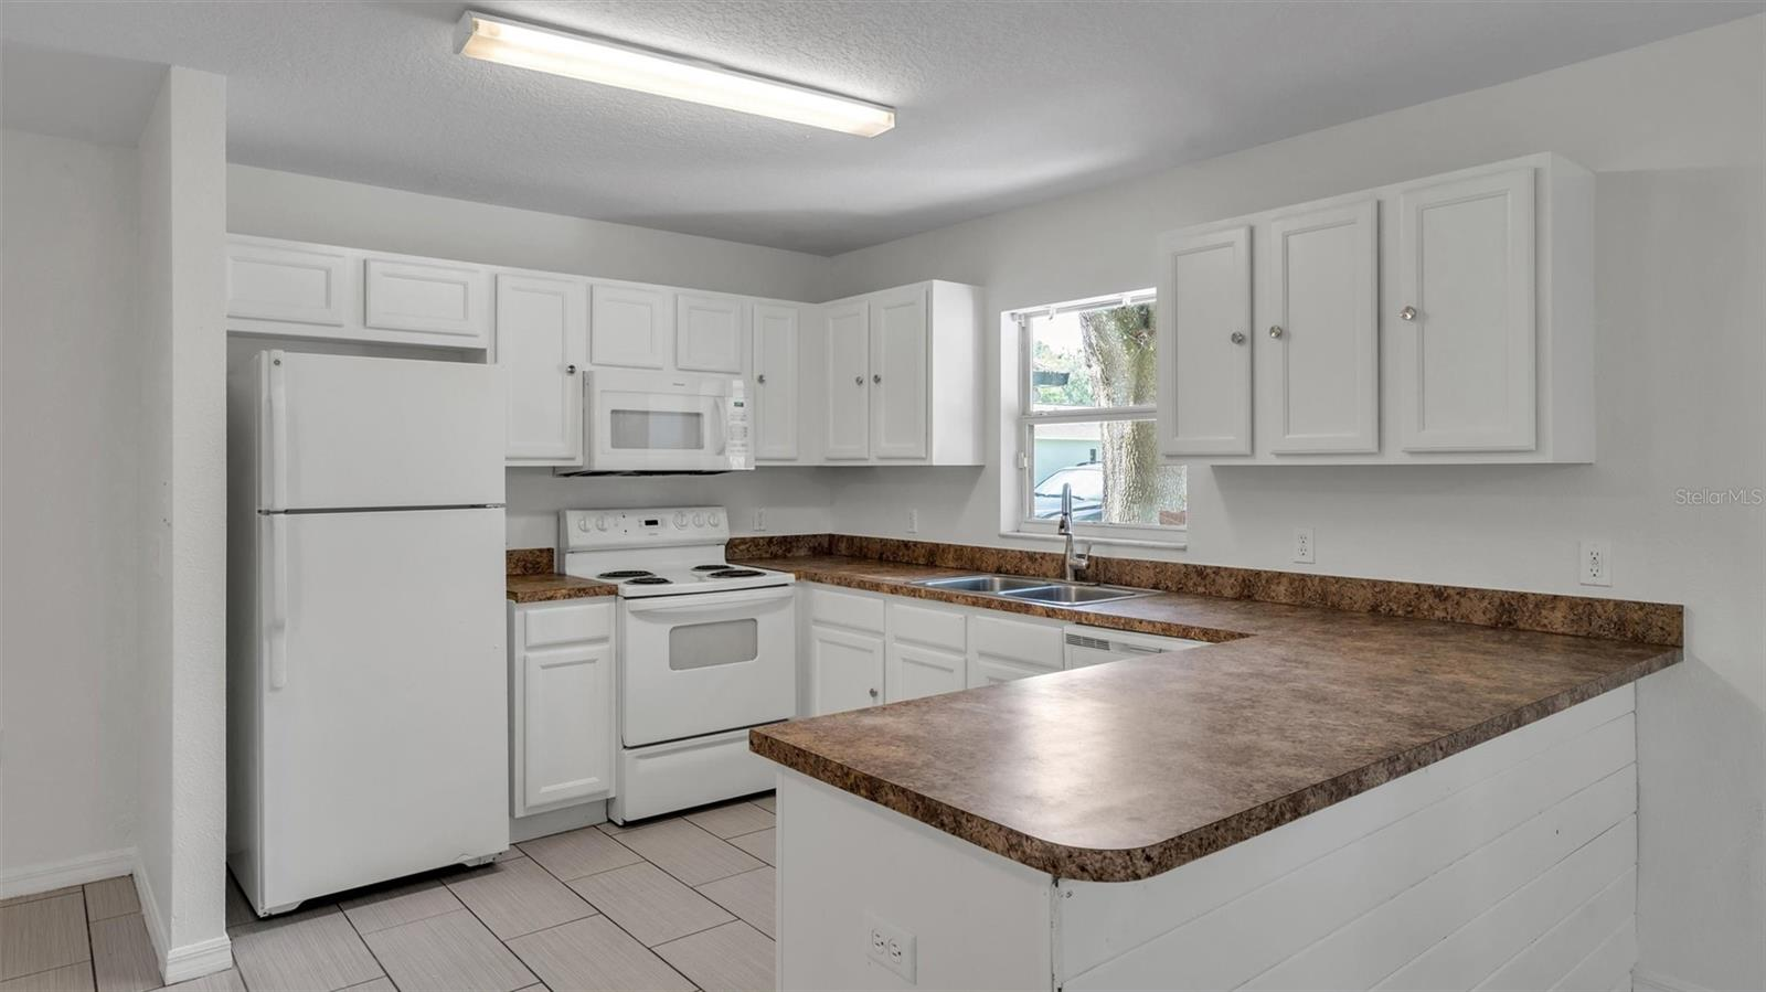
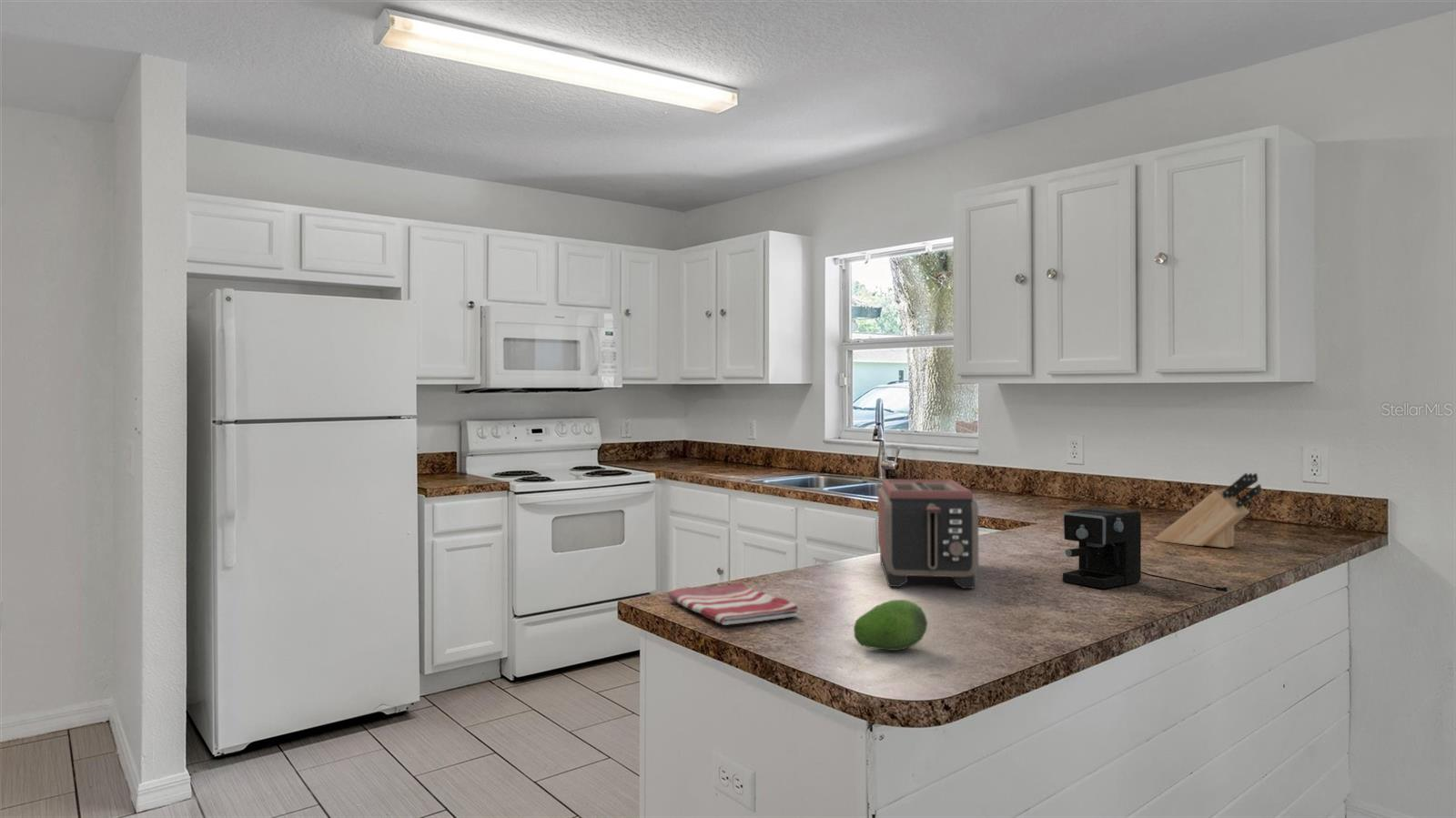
+ coffee maker (1139, 550)
+ toaster (925, 530)
+ dish towel (732, 601)
+ knife block (1208, 507)
+ fruit (891, 625)
